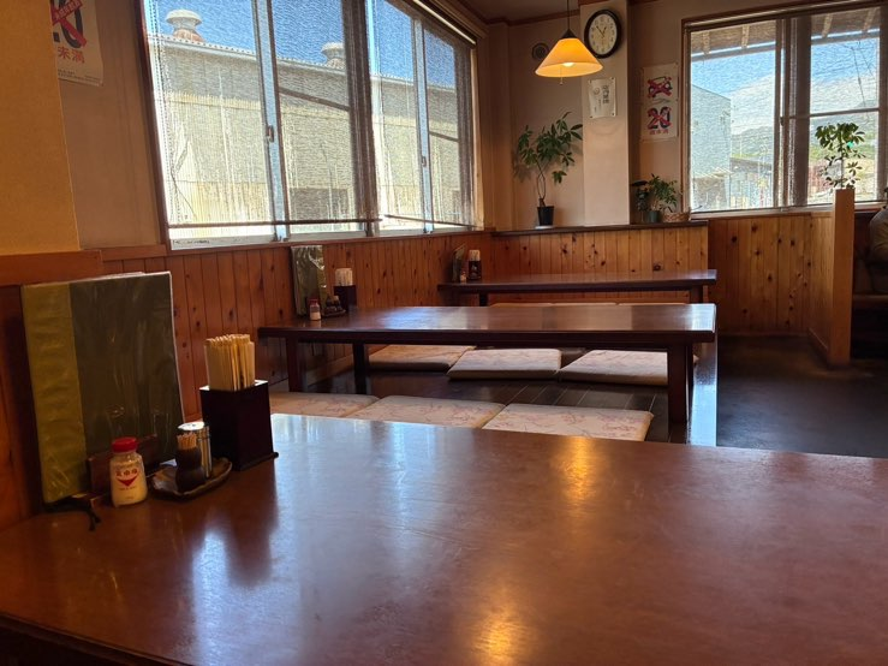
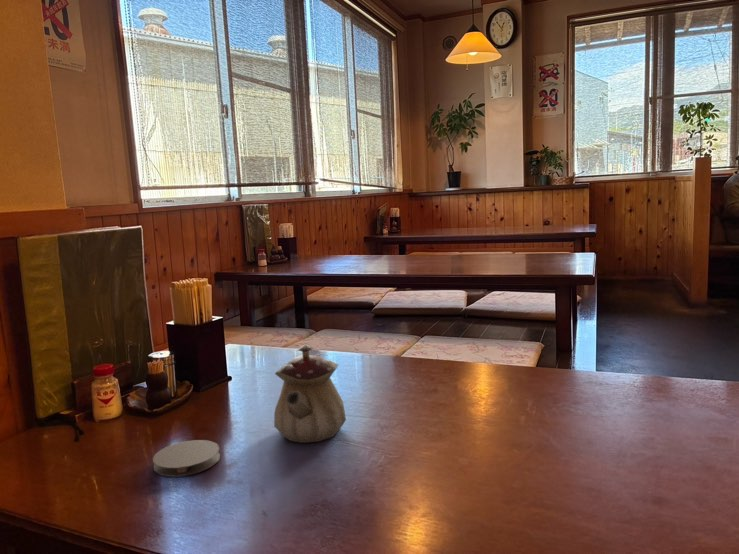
+ coaster (186, 457)
+ teapot (309, 386)
